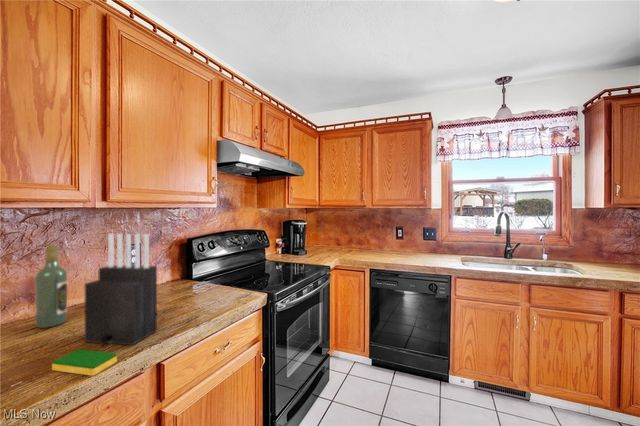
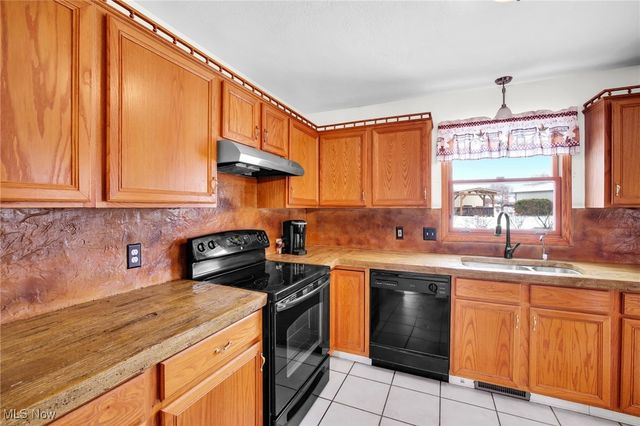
- knife block (119, 286)
- wine bottle (51, 284)
- dish sponge (85, 361)
